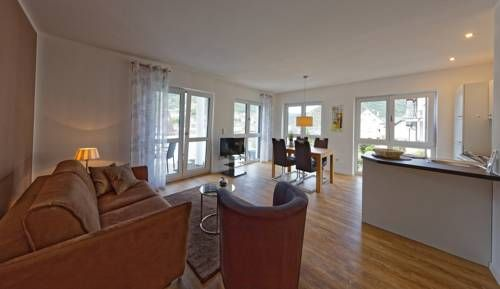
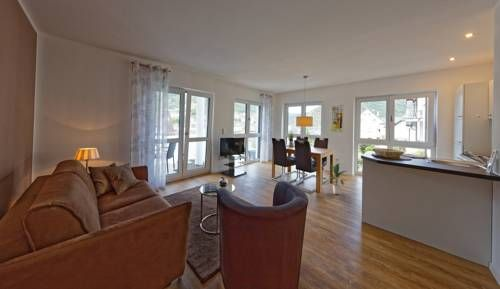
+ indoor plant (335, 178)
